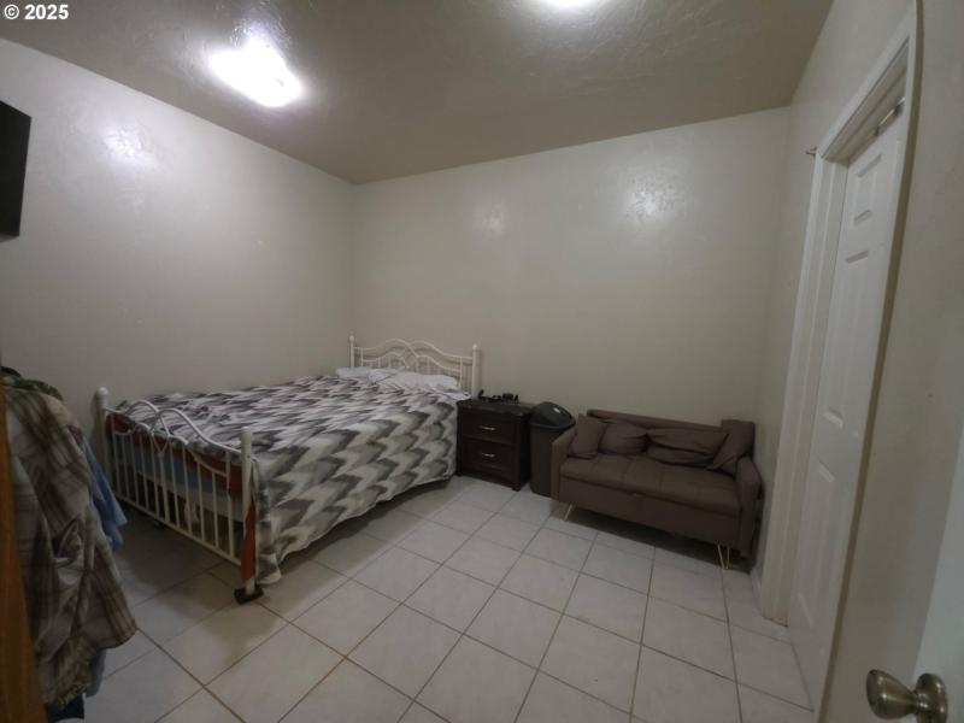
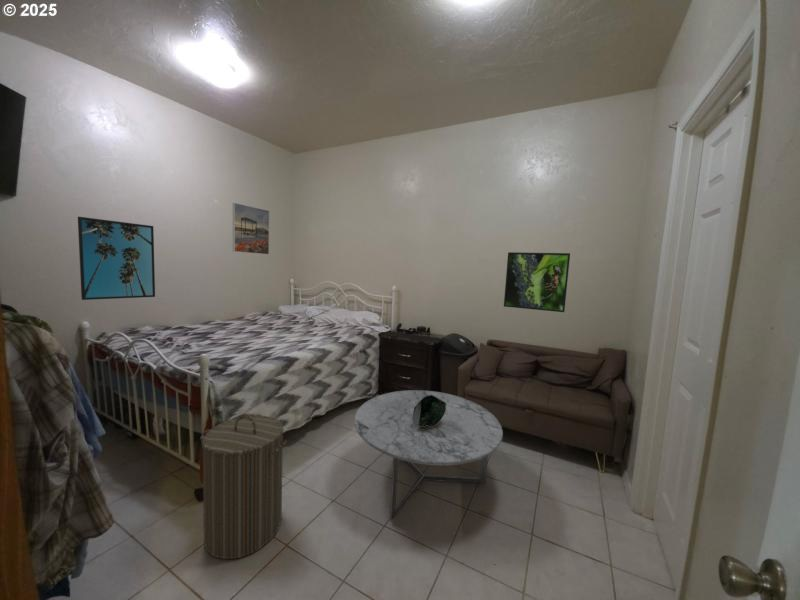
+ decorative bowl (430, 411)
+ coffee table (425, 449)
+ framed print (119, 260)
+ laundry hamper (244, 473)
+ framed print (251, 230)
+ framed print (535, 281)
